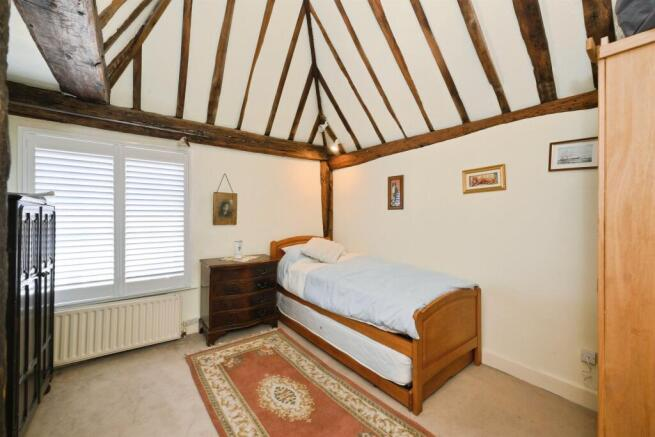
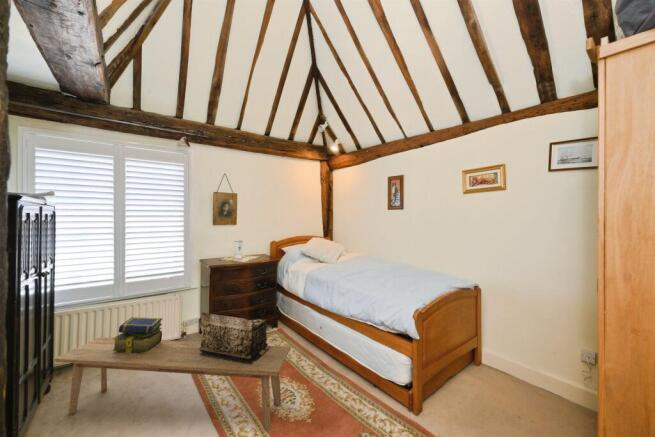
+ decorative box (231, 331)
+ stack of books (140, 333)
+ bench (177, 372)
